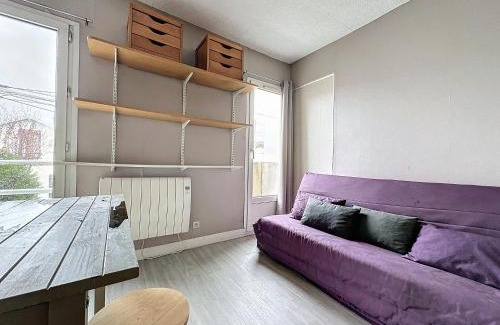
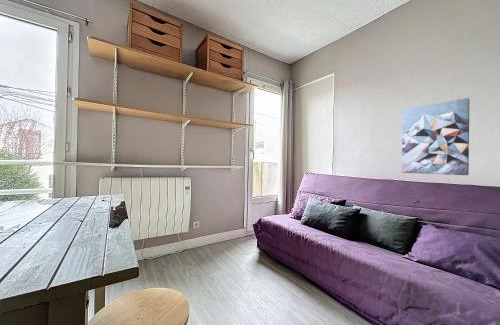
+ wall art (432, 139)
